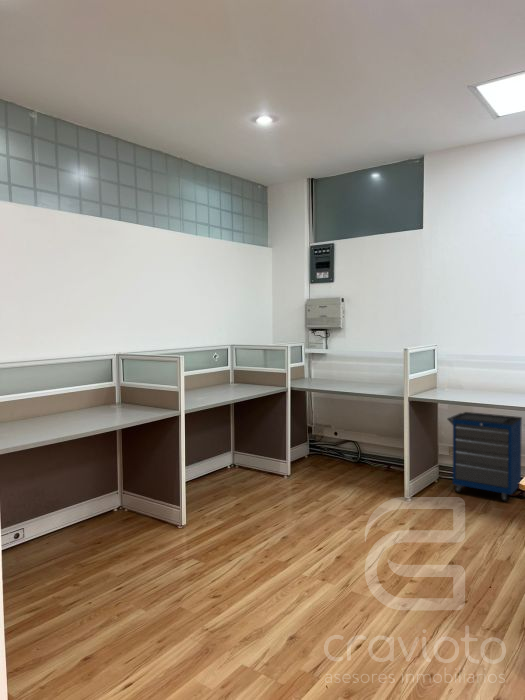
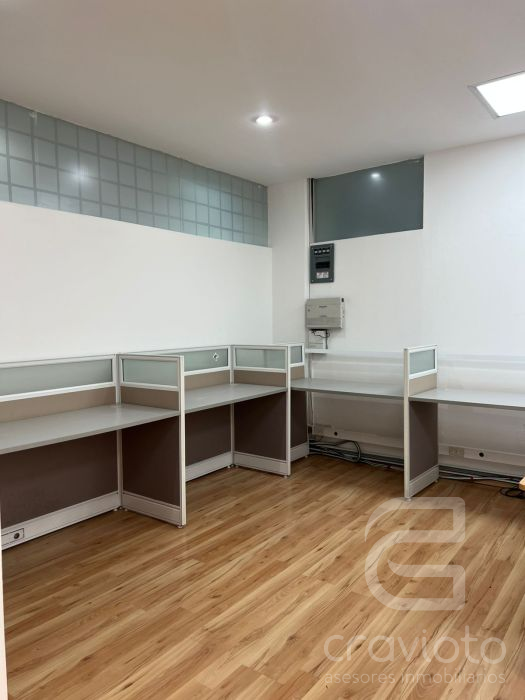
- cabinet (483, 454)
